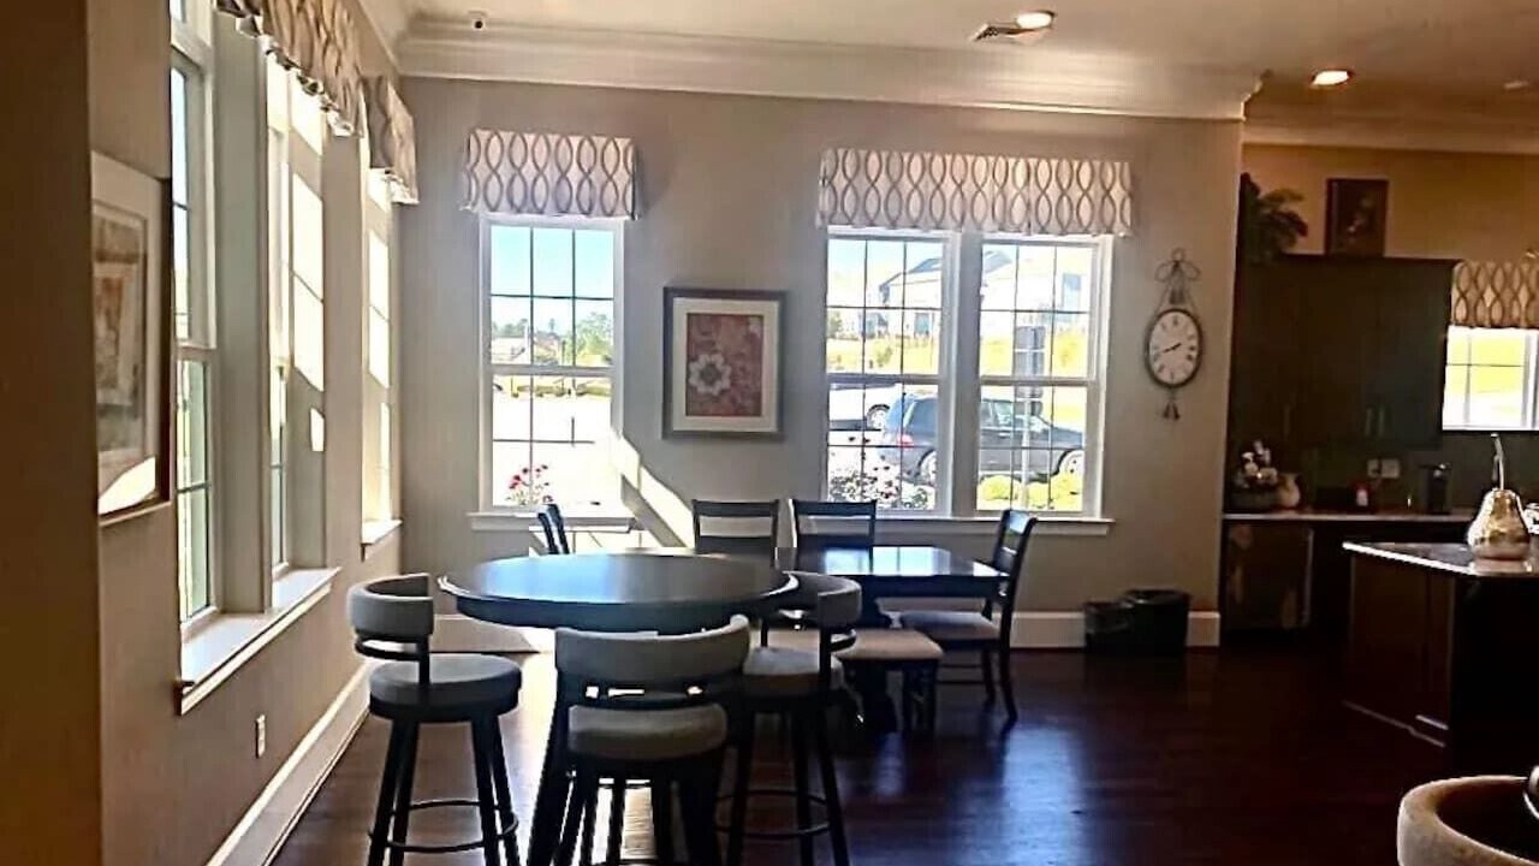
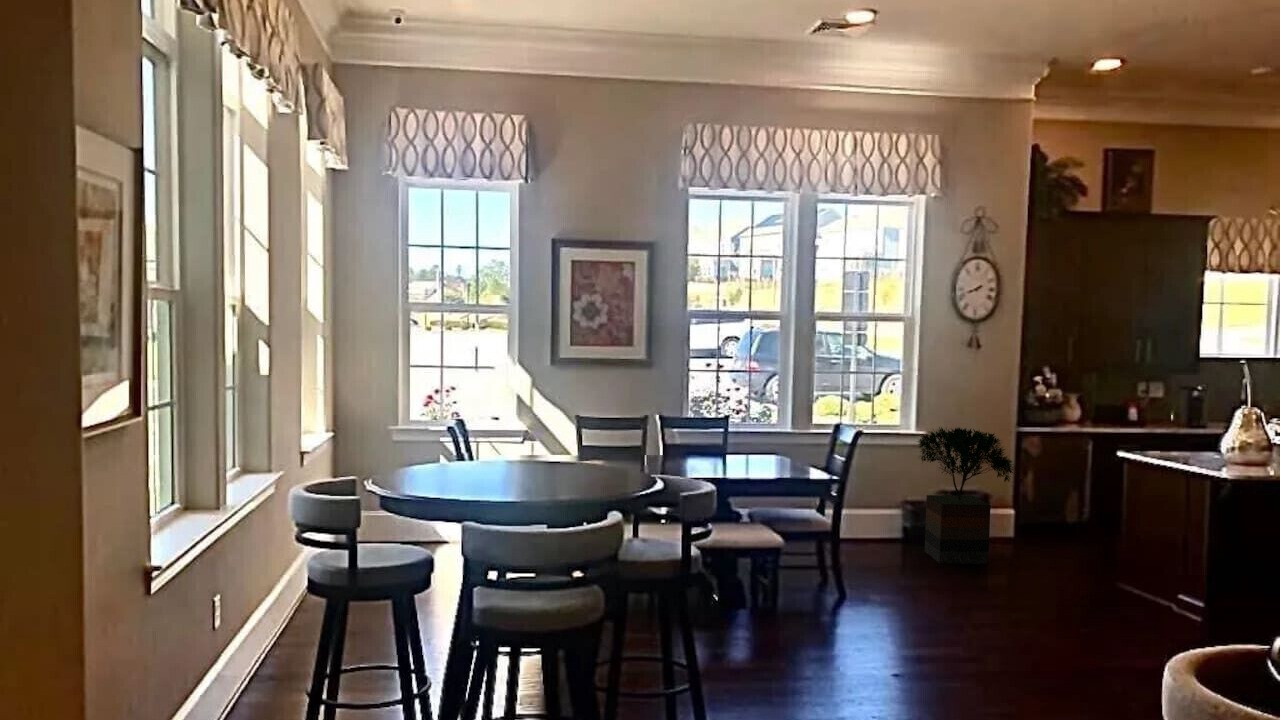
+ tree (961, 492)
